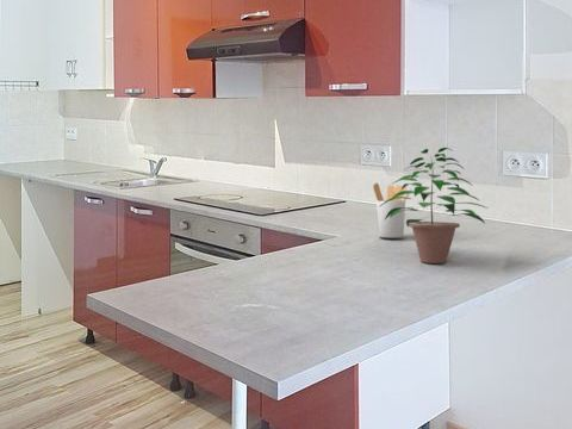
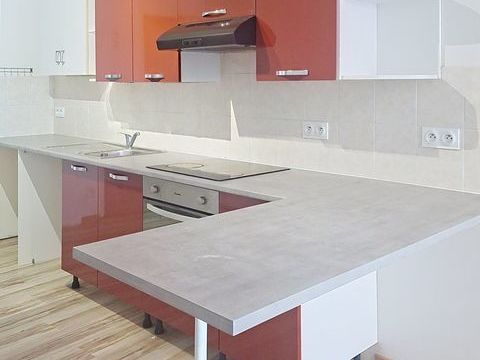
- utensil holder (391, 209)
- potted plant (436, 204)
